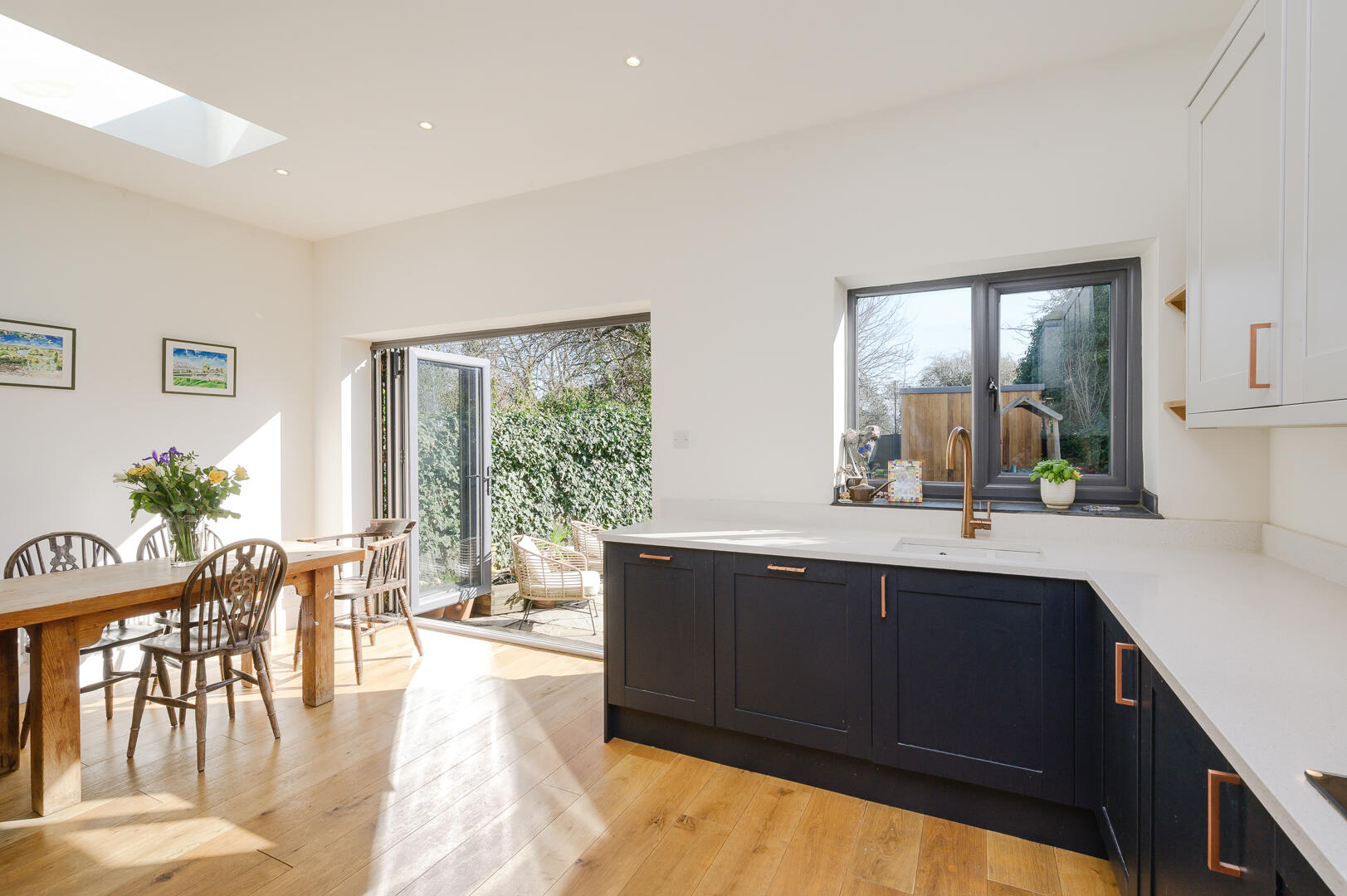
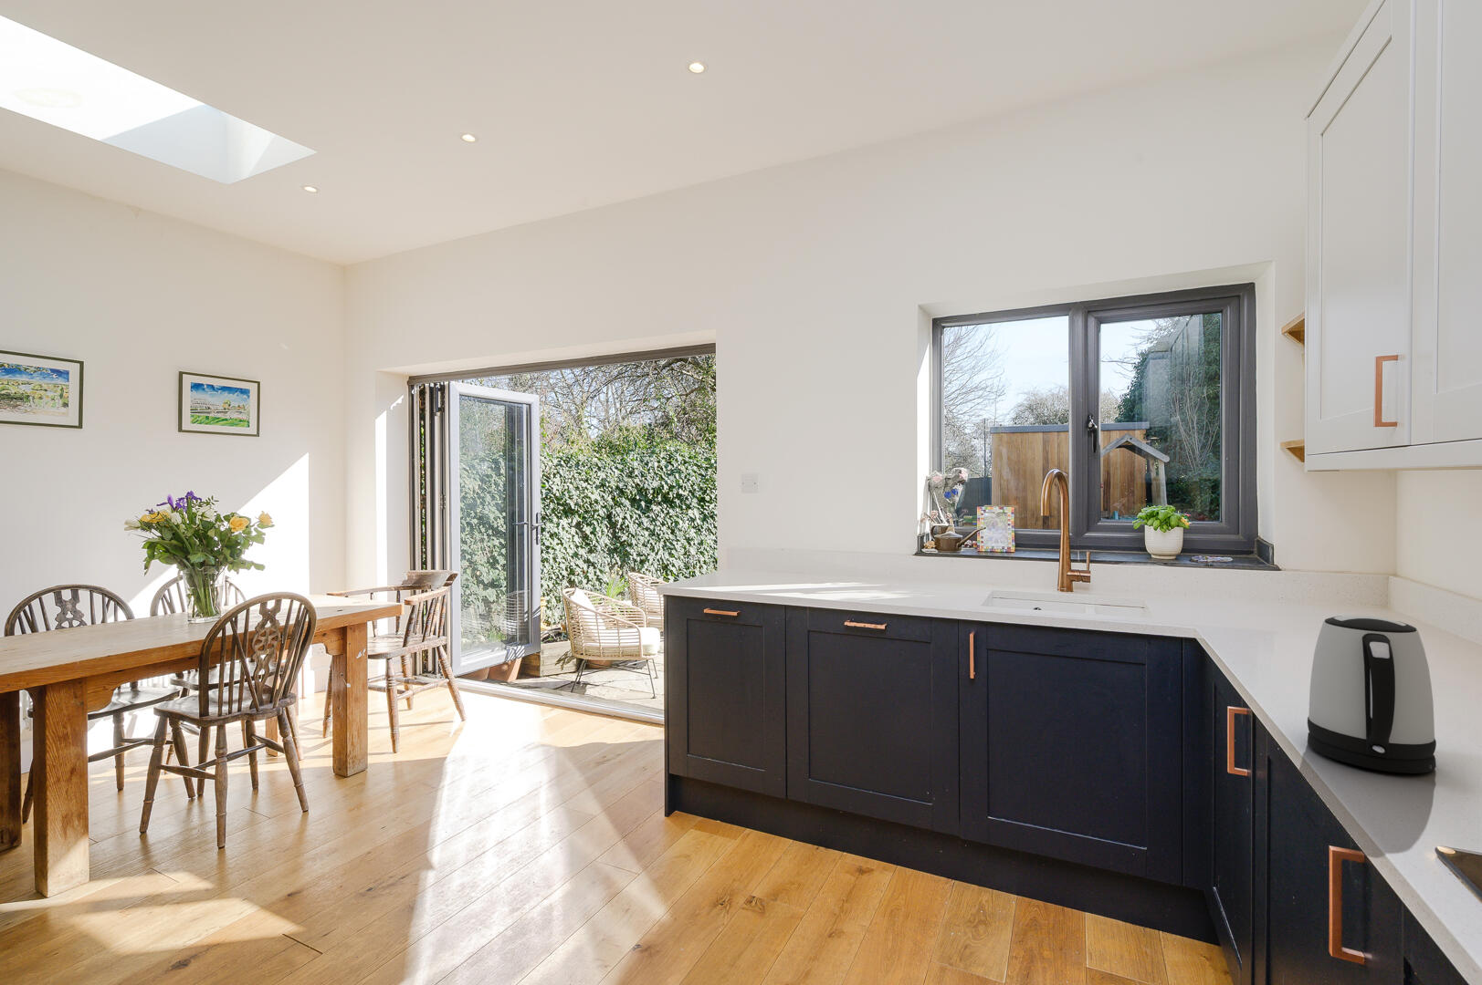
+ kettle (1371, 689)
